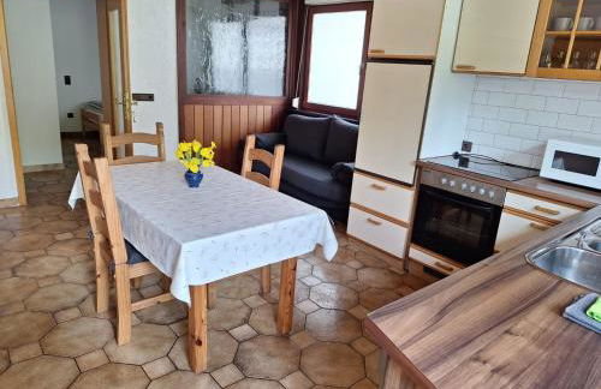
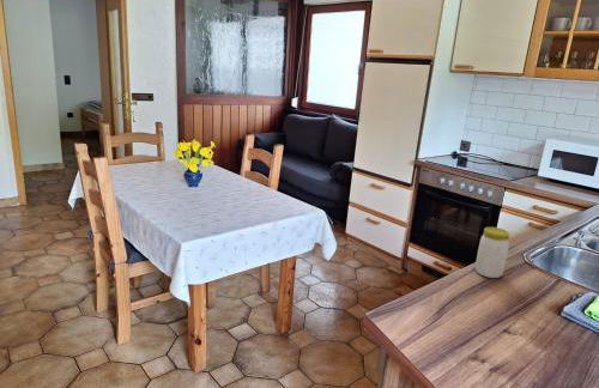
+ jar (492, 251)
